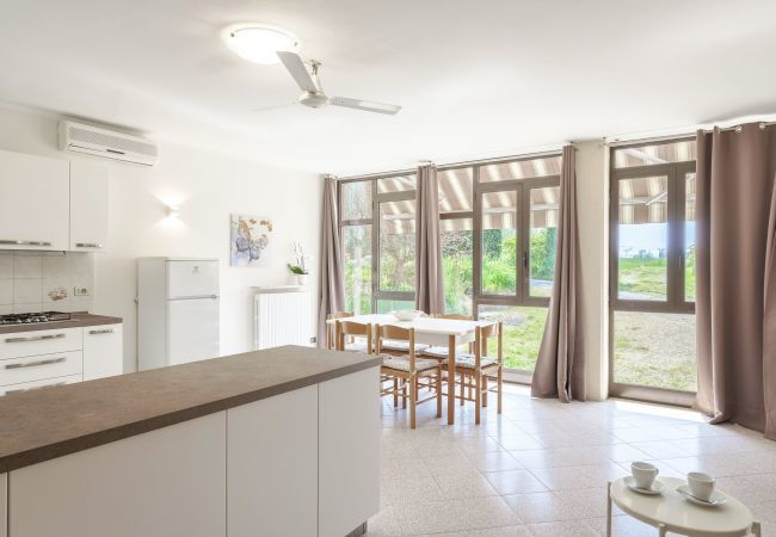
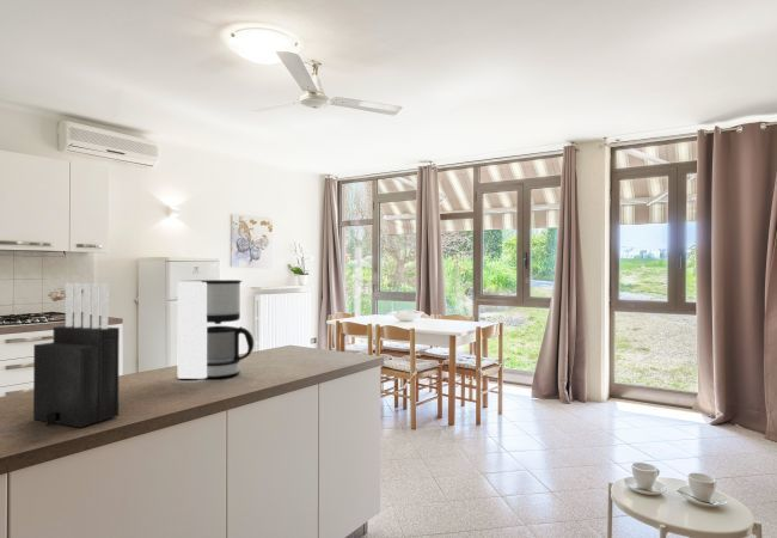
+ knife block (72, 350)
+ coffee maker (219, 326)
